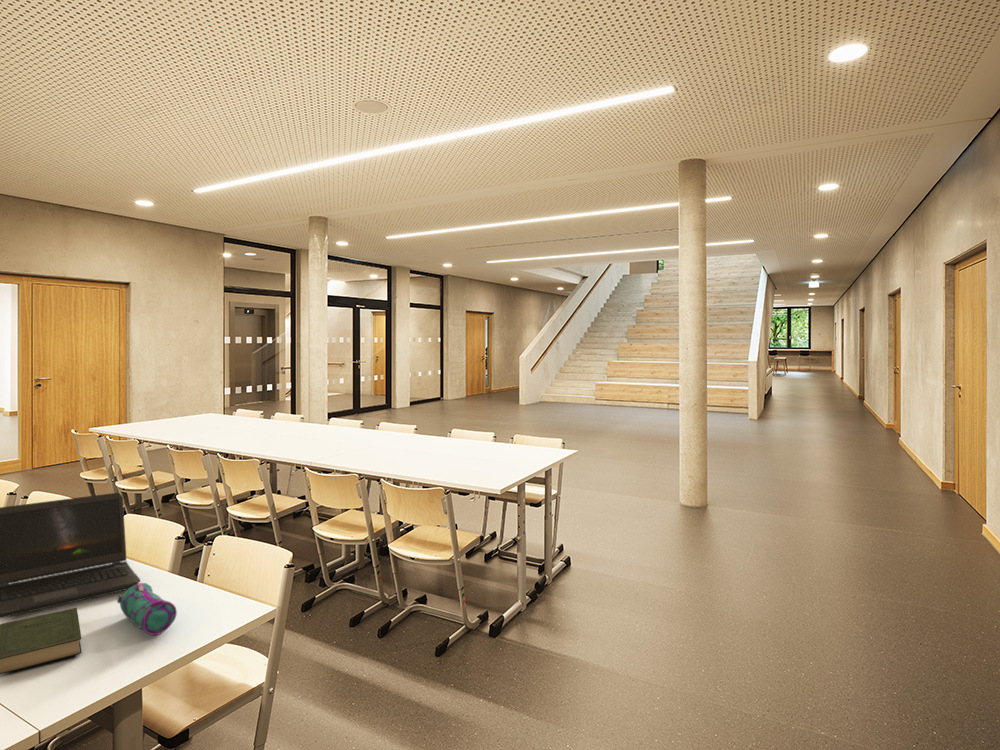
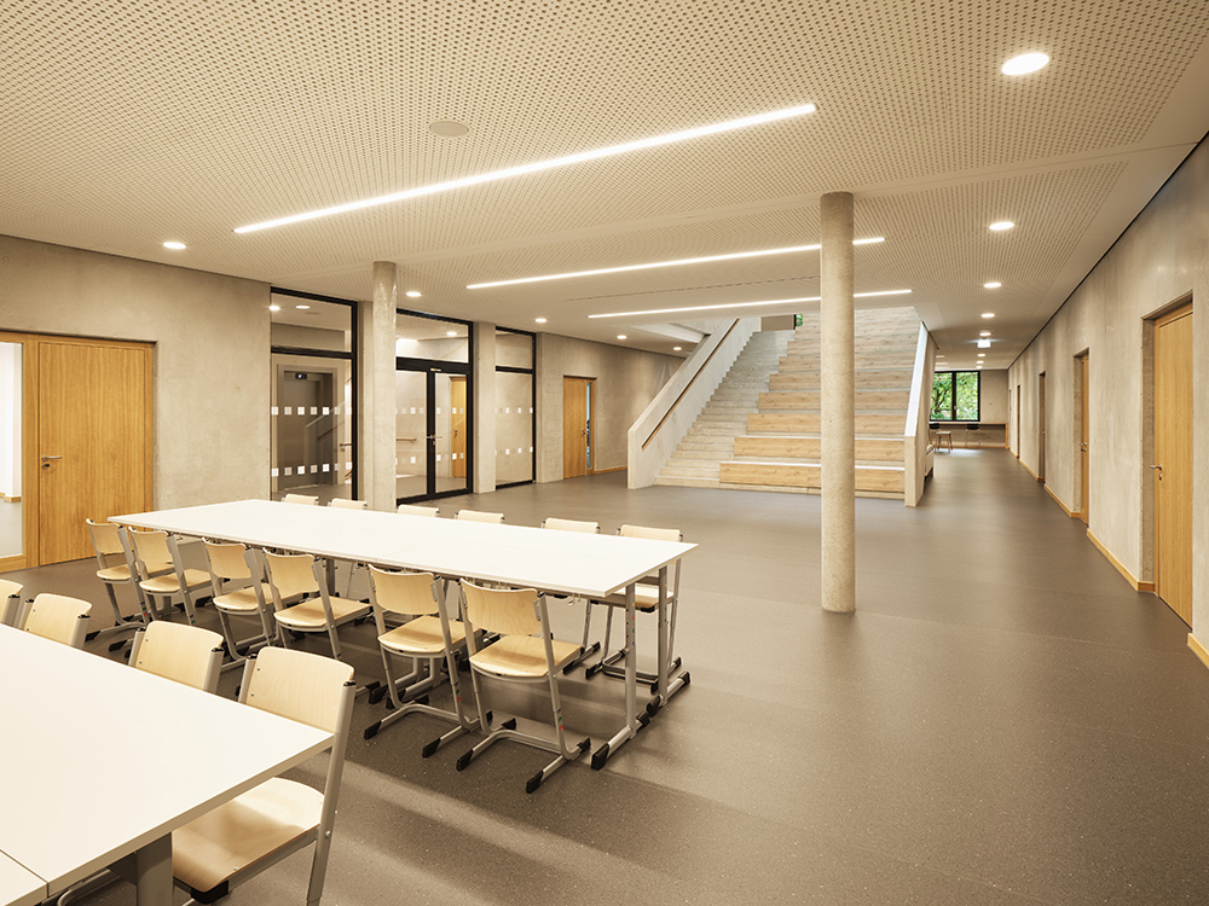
- laptop computer (65, 548)
- book (36, 638)
- pencil case (147, 607)
